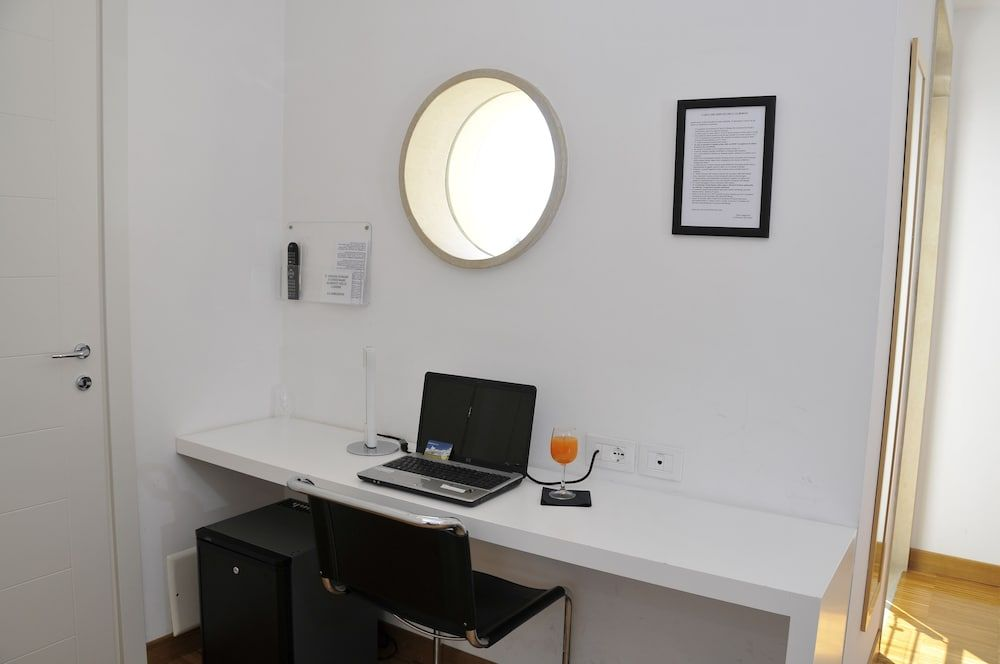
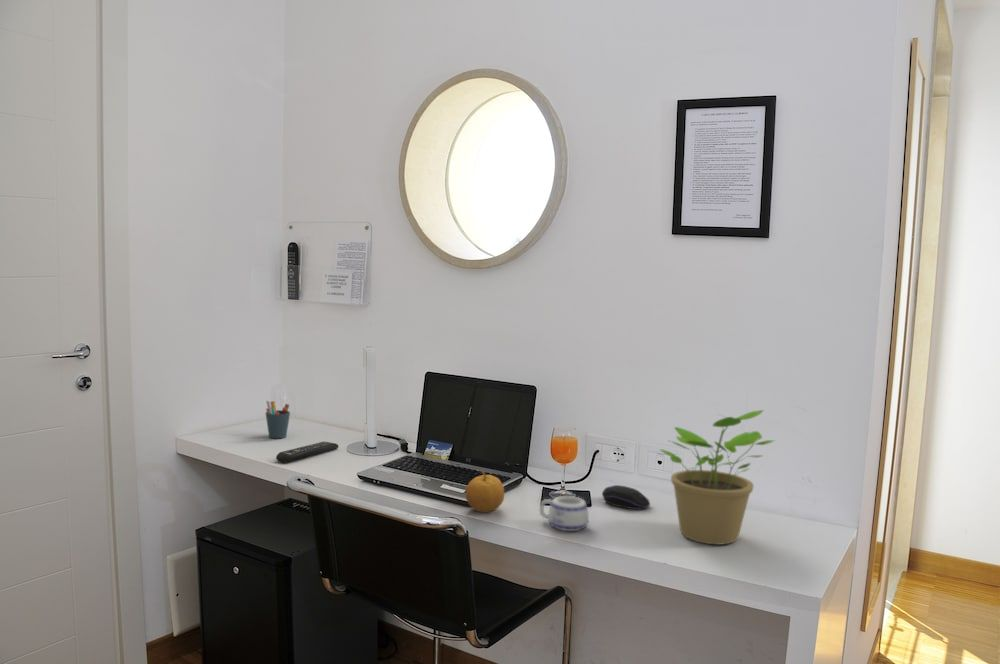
+ remote control (308, 451)
+ mug (563, 511)
+ pen holder (277, 417)
+ potted plant (707, 470)
+ fruit (485, 489)
+ computer mouse (625, 495)
